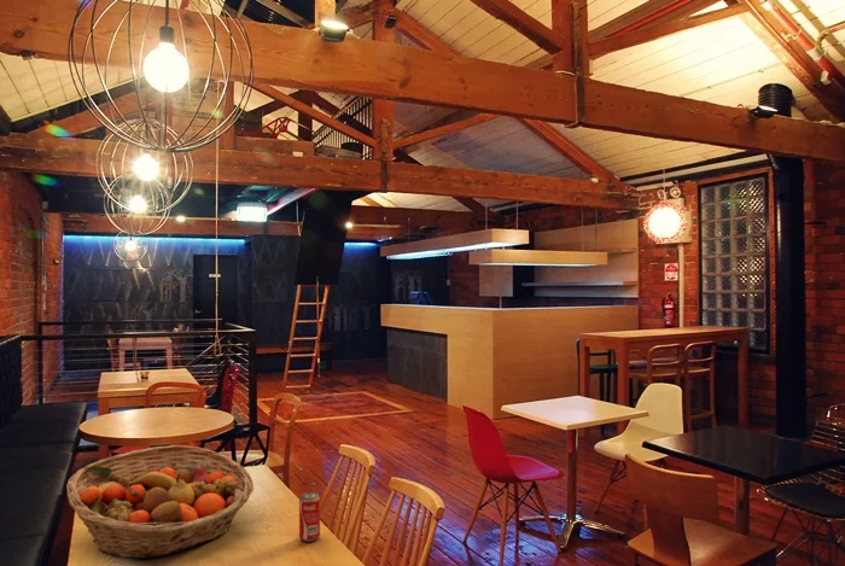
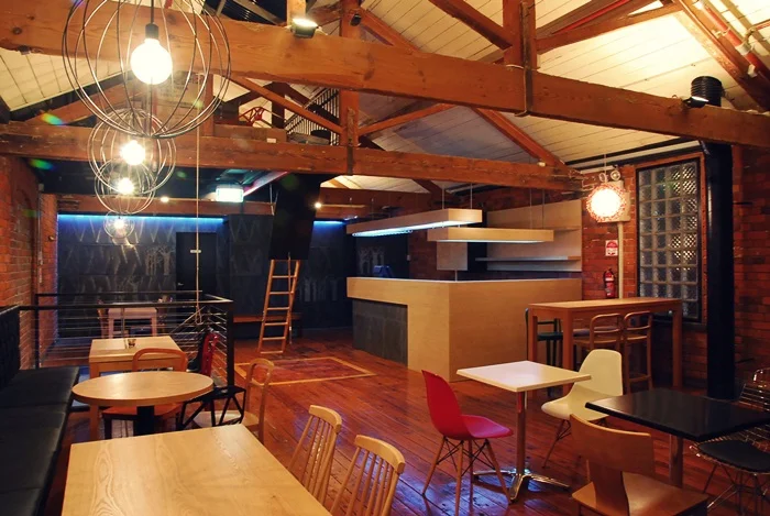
- beverage can (309, 517)
- fruit basket (164, 497)
